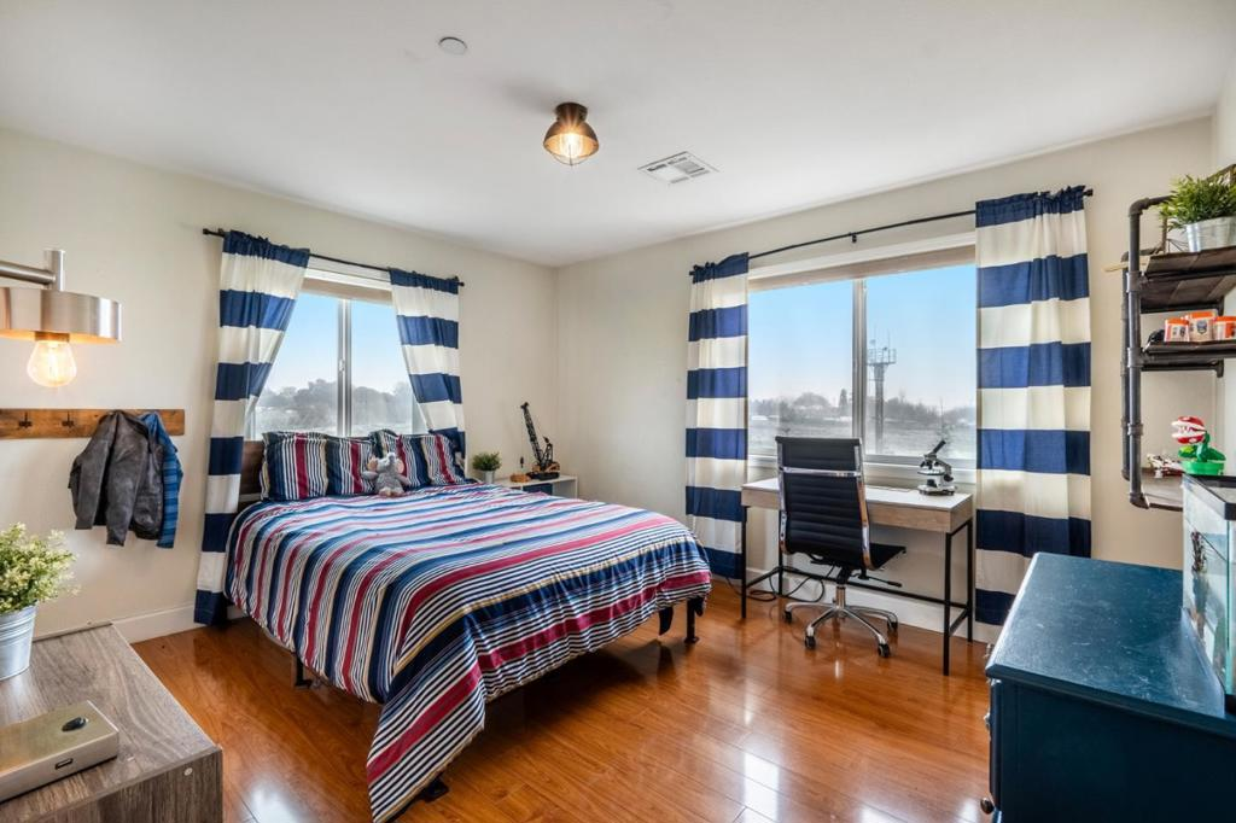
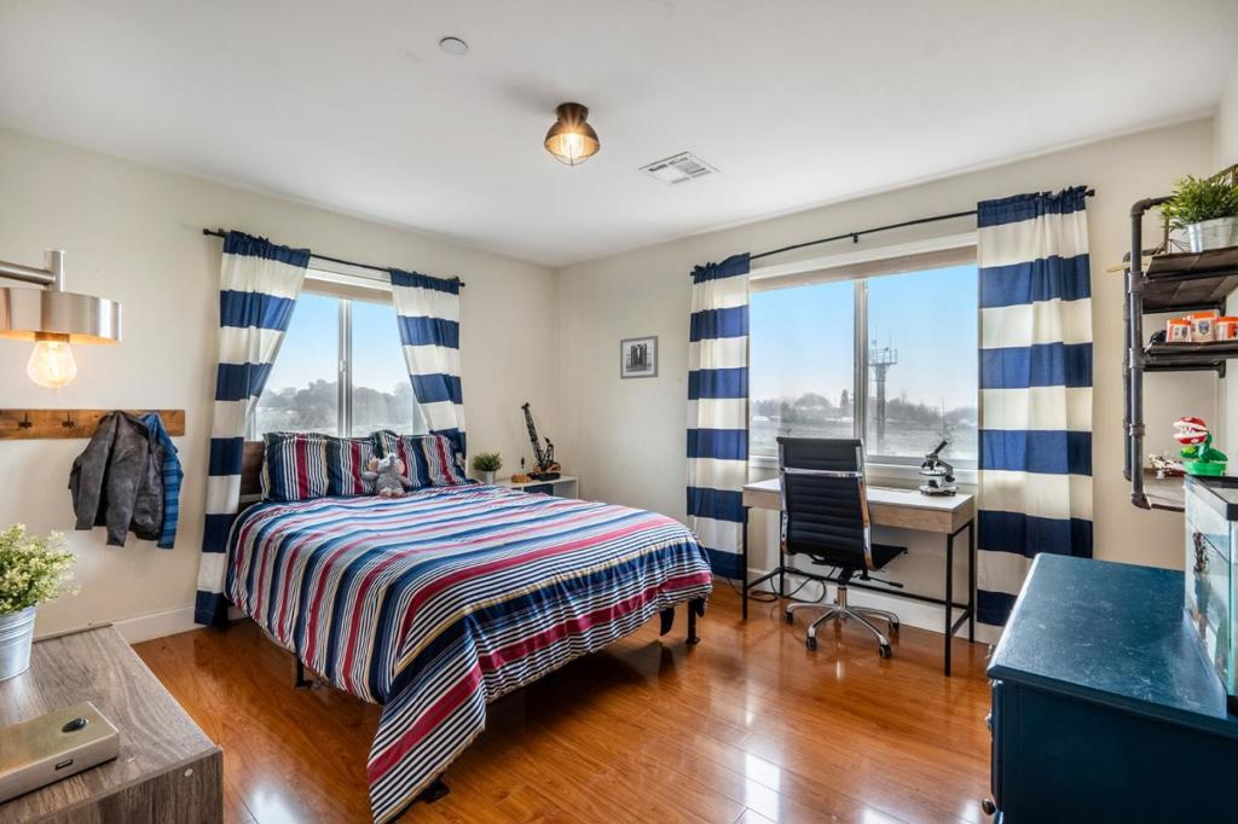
+ wall art (638, 358)
